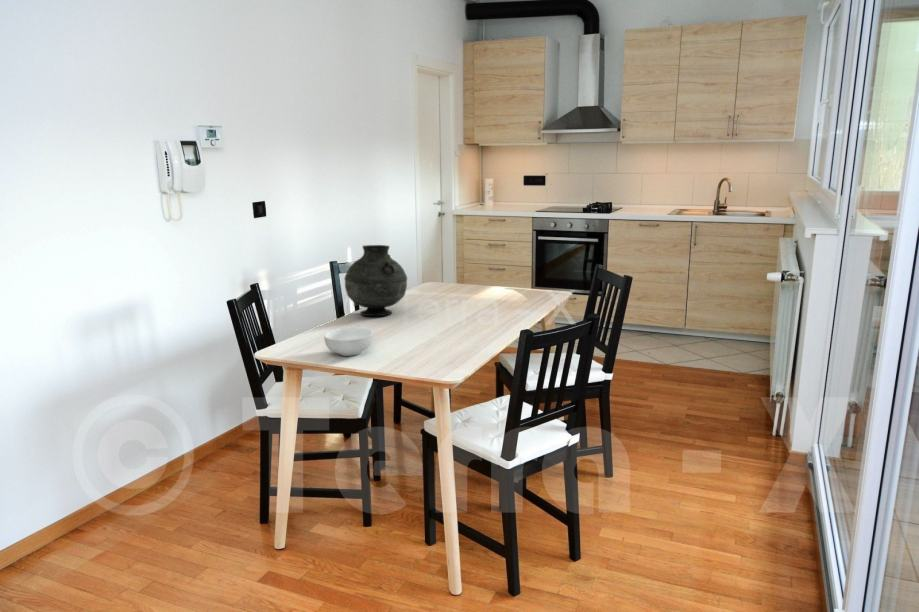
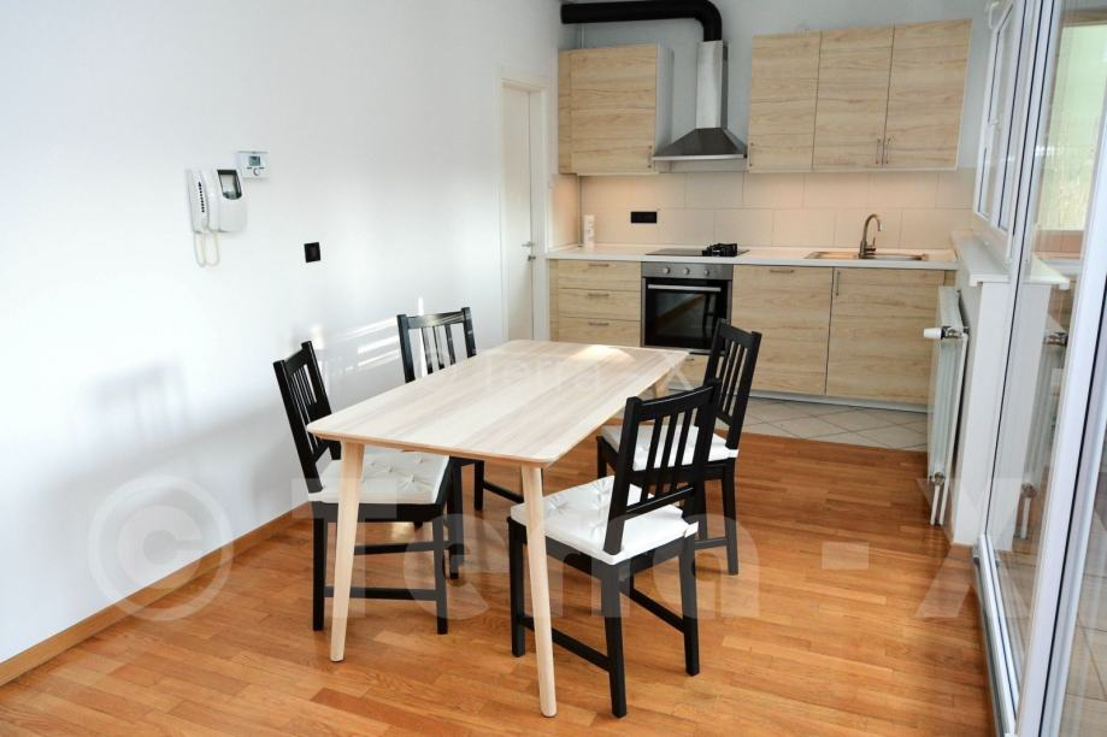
- cereal bowl (348, 343)
- vase (376, 280)
